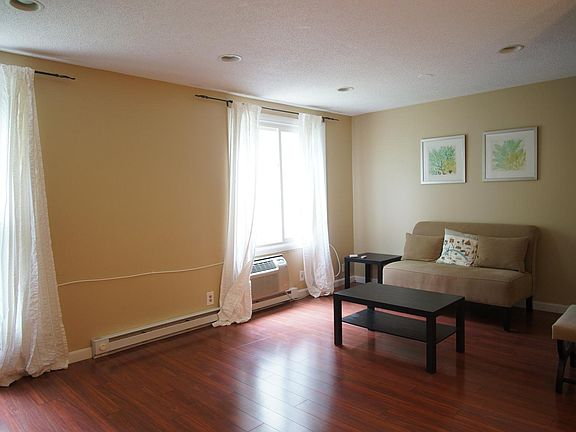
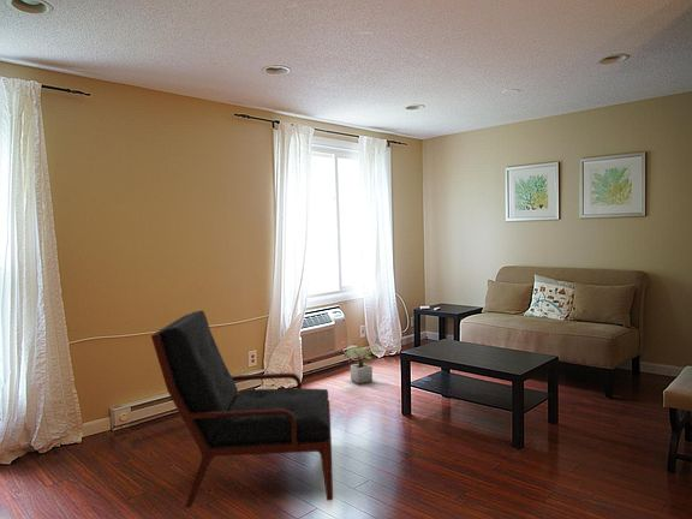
+ armchair (252, 394)
+ potted plant (358, 364)
